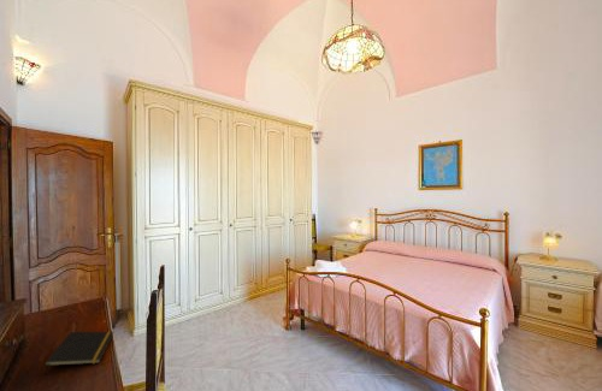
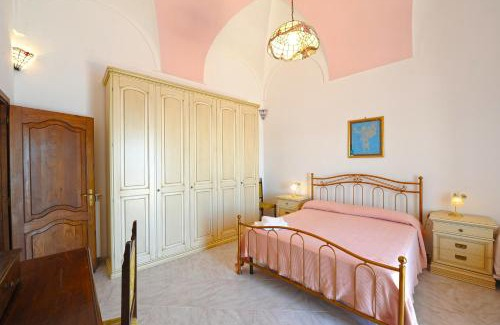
- notepad (83, 346)
